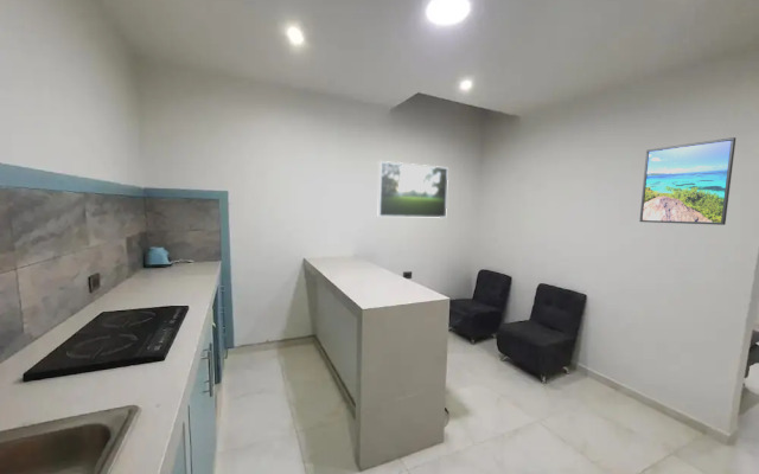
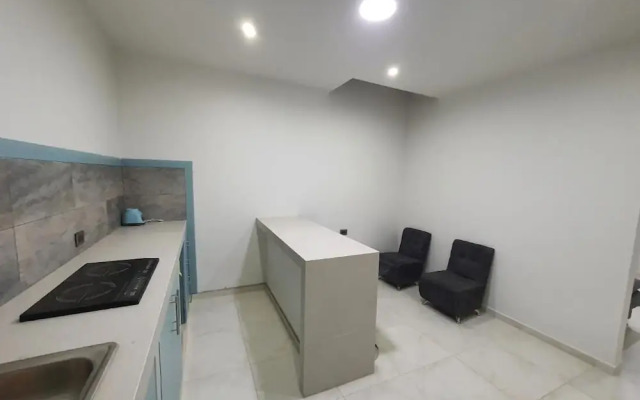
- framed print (414, 191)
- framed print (682, 184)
